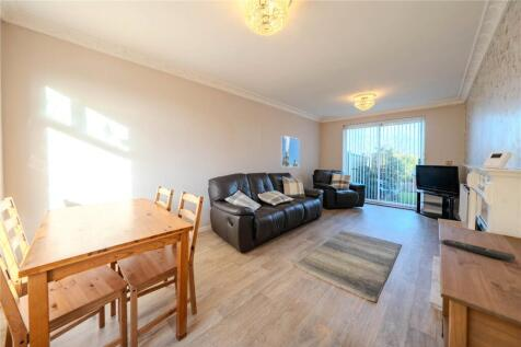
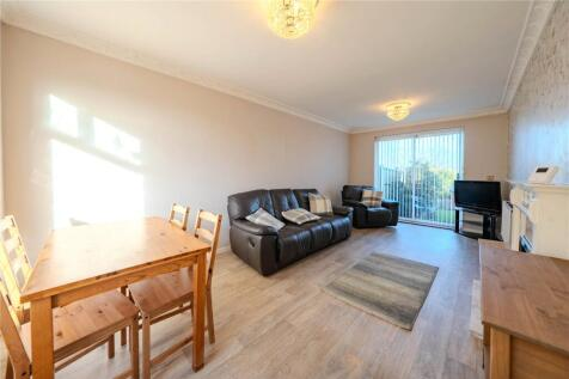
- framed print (290, 151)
- remote control (475, 248)
